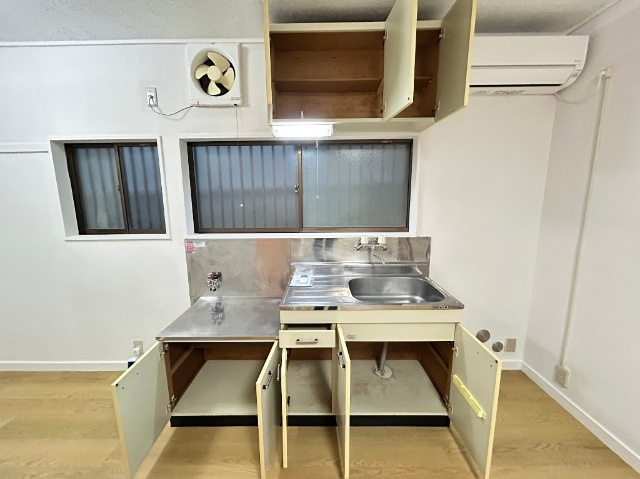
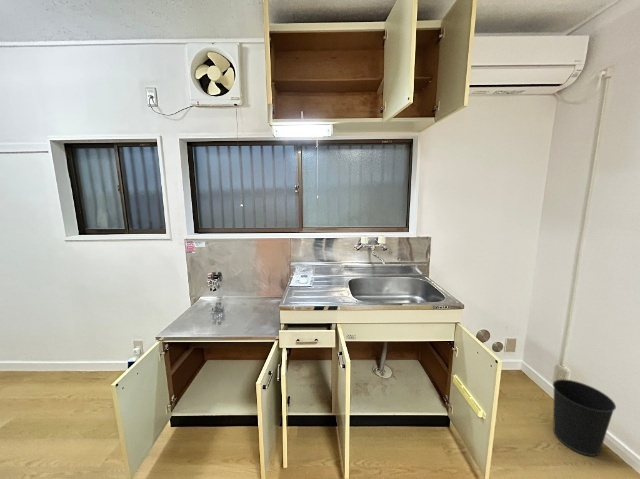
+ wastebasket (579, 417)
